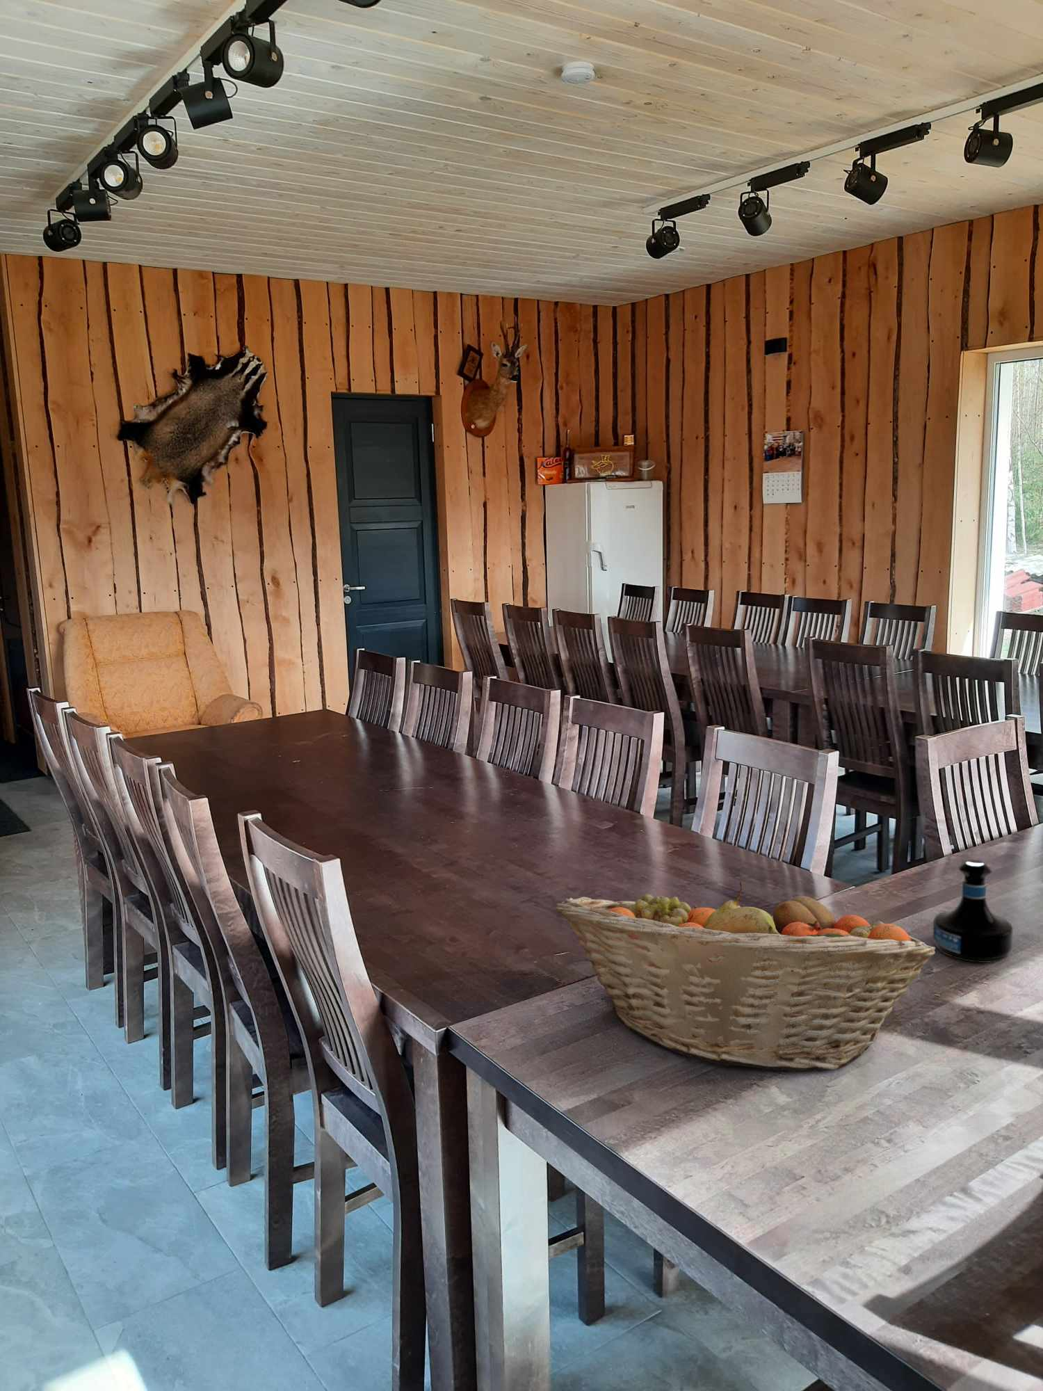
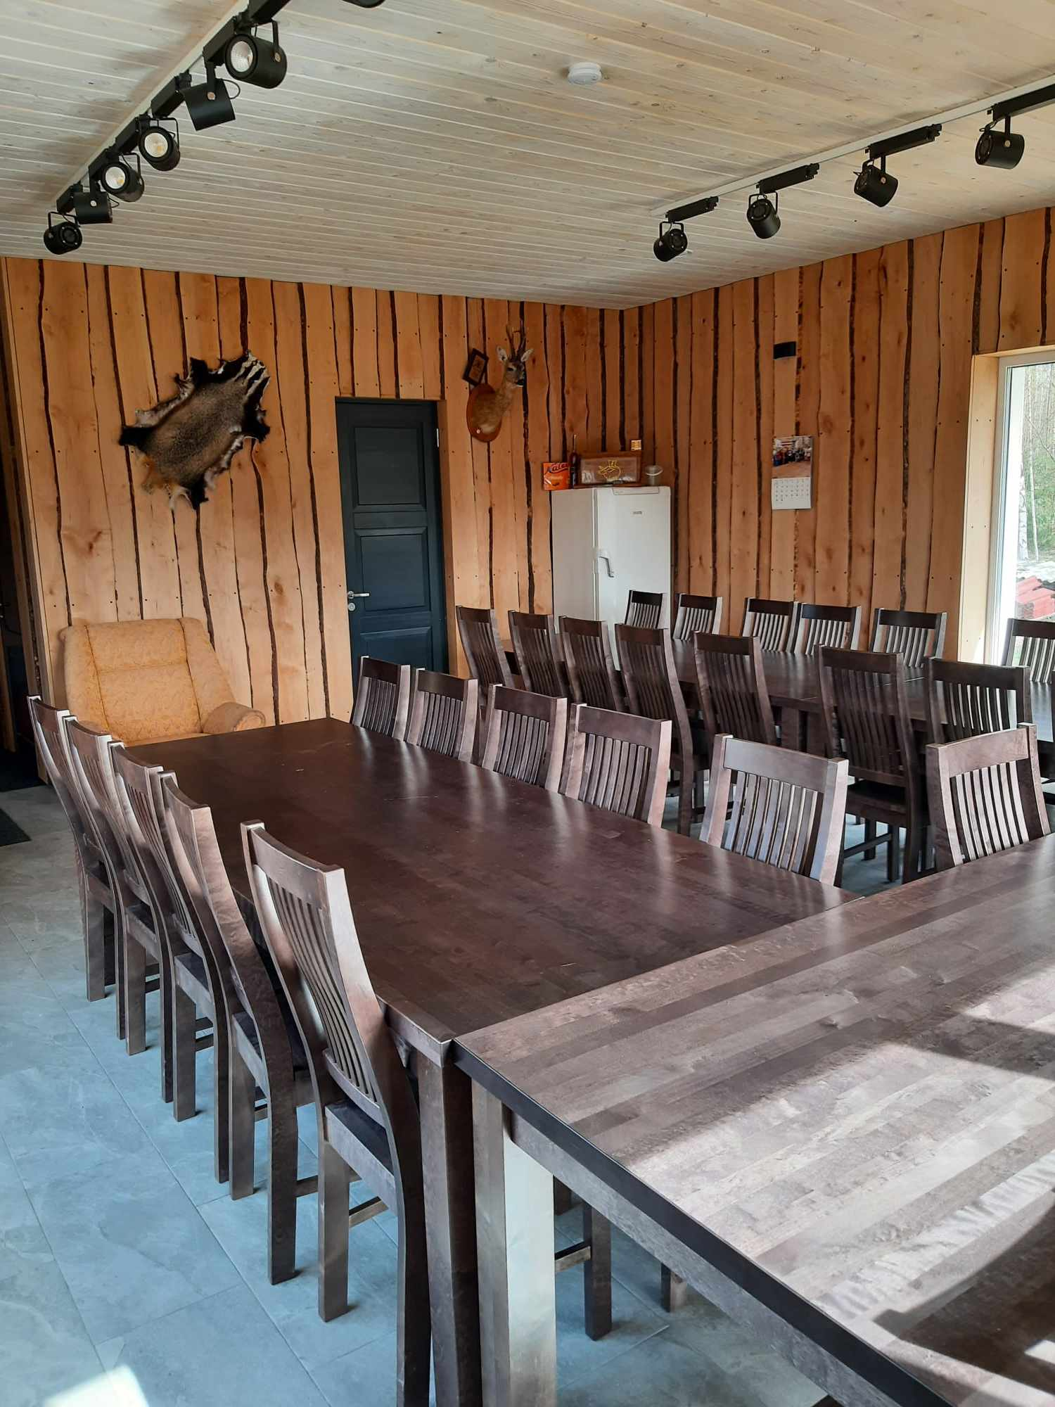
- fruit basket (735, 952)
- tequila bottle (973, 906)
